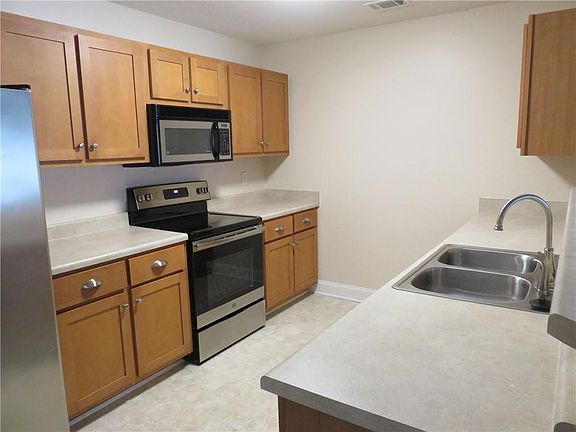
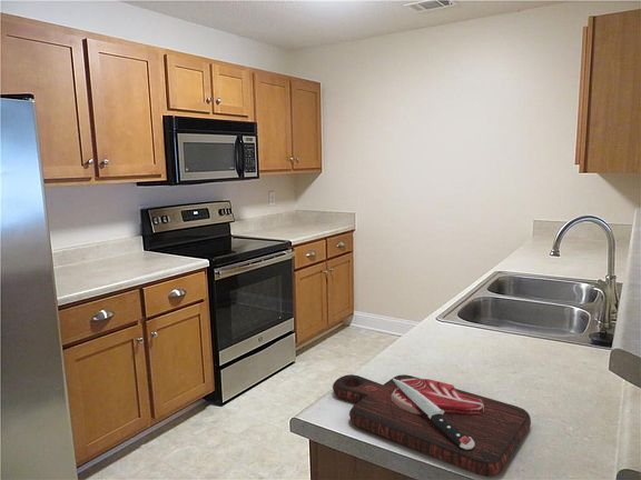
+ cutting board (415, 401)
